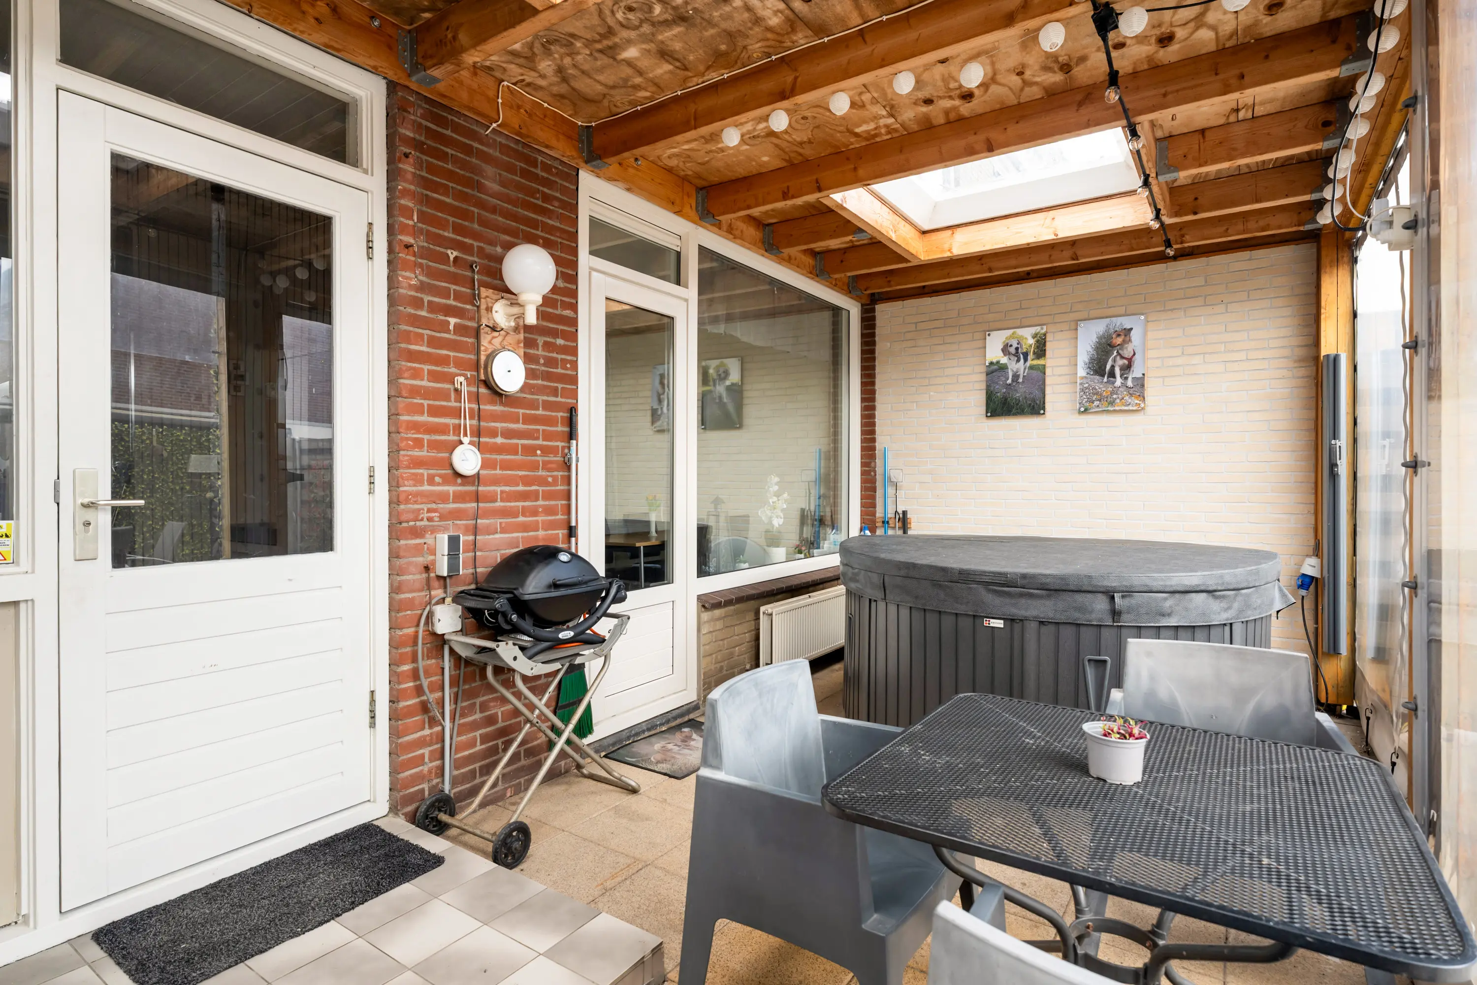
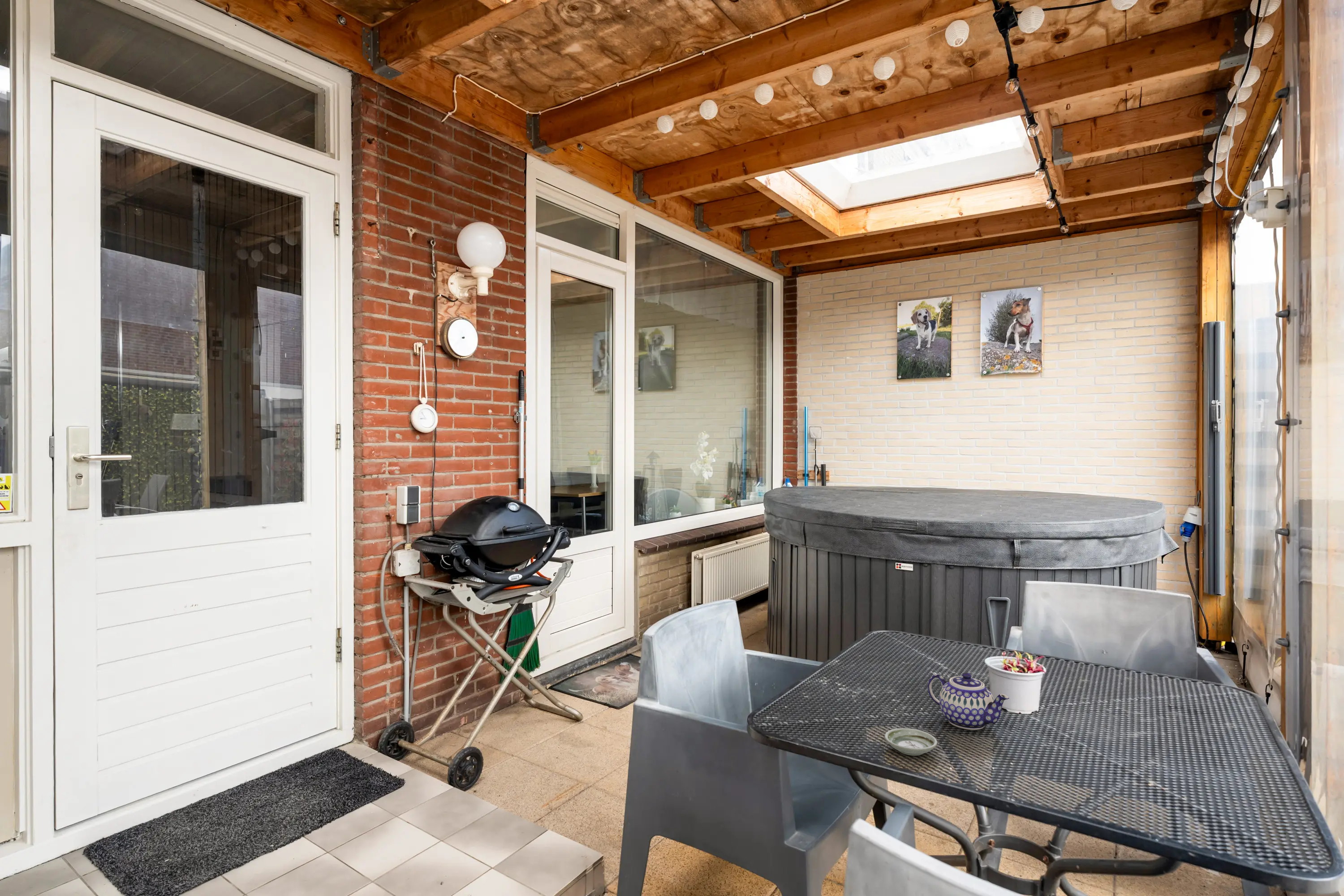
+ teapot (966, 698)
+ saucer (910, 744)
